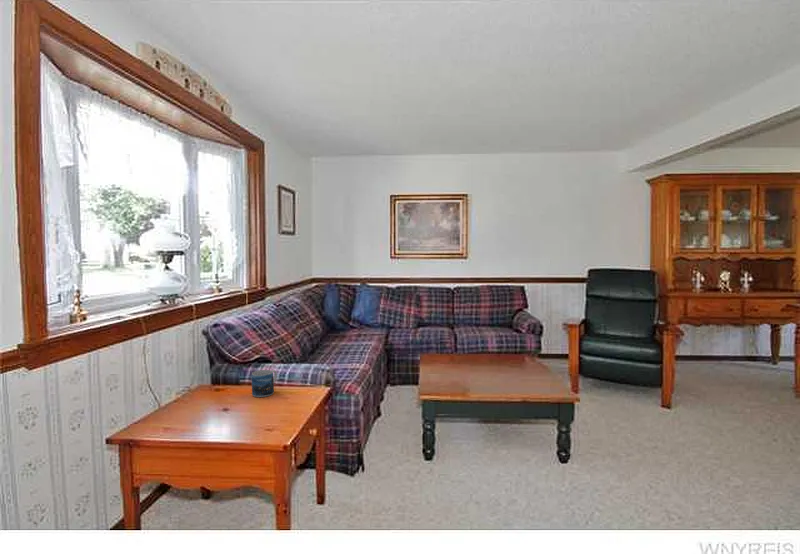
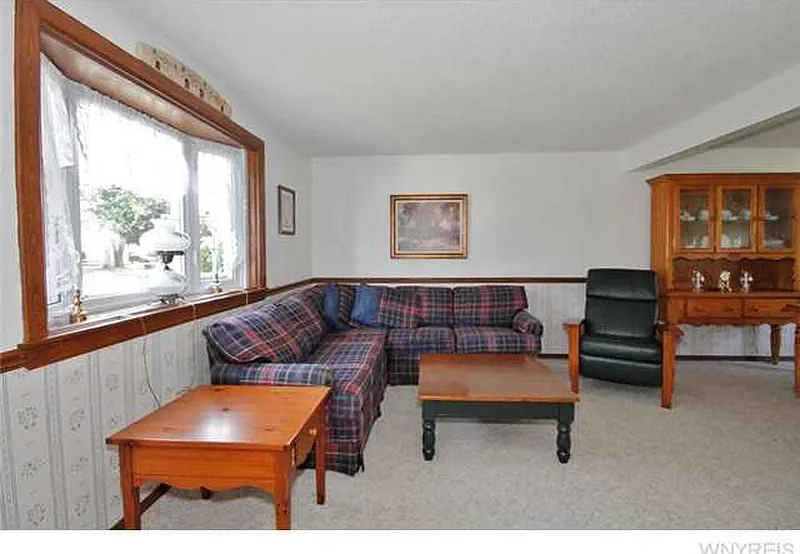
- mug (266, 381)
